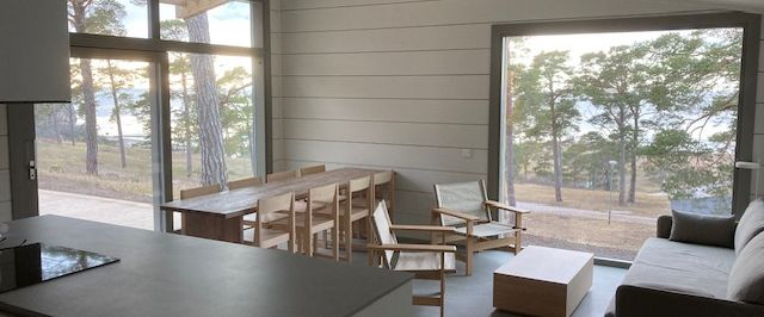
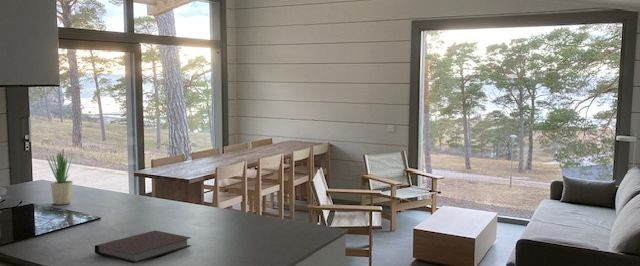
+ potted plant (59, 173)
+ notebook (144, 245)
